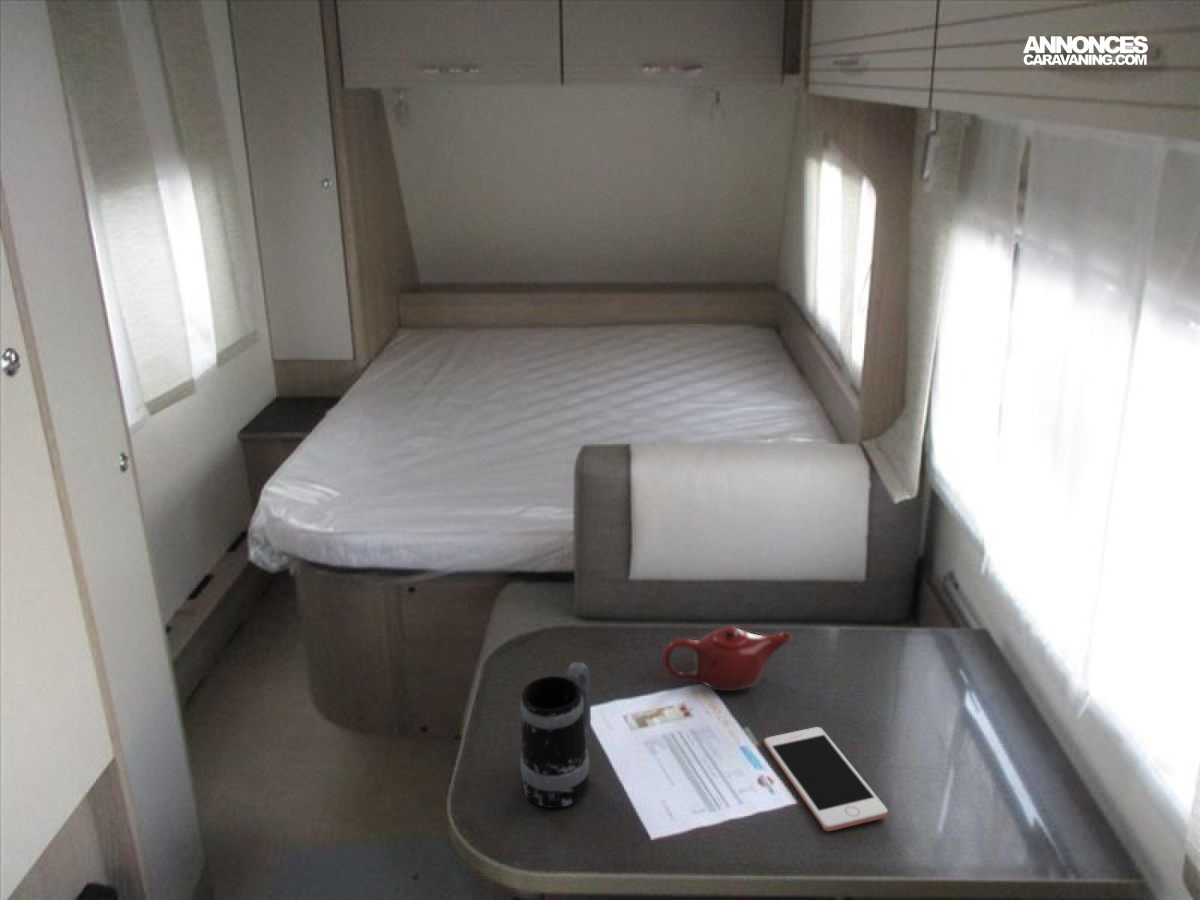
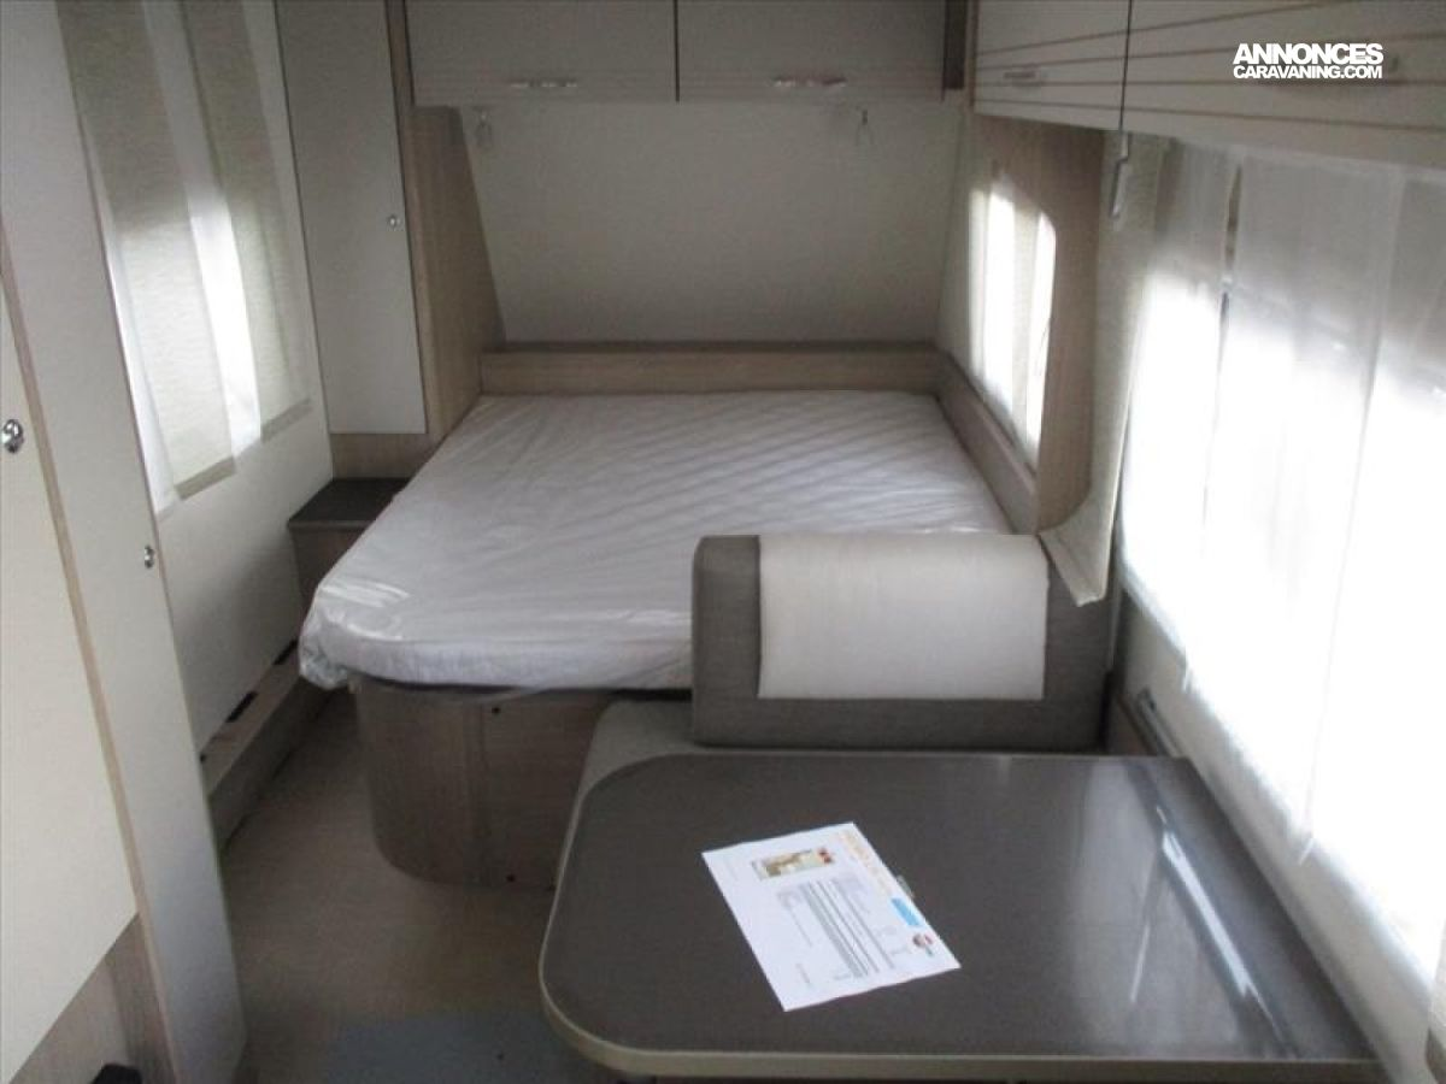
- mug (562, 730)
- teapot (727, 654)
- cell phone (822, 775)
